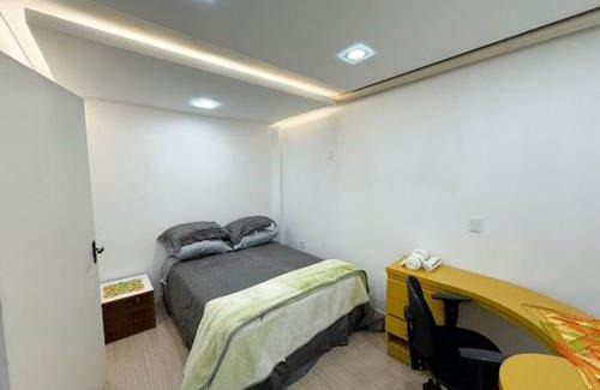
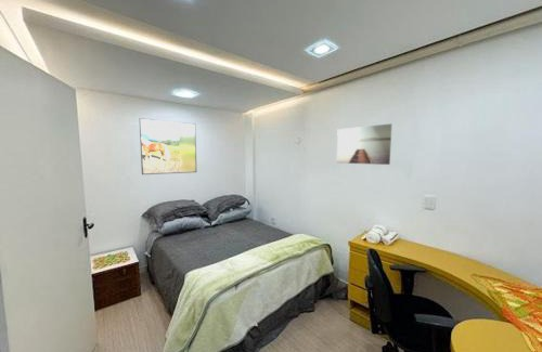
+ wall art (361, 145)
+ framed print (170, 147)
